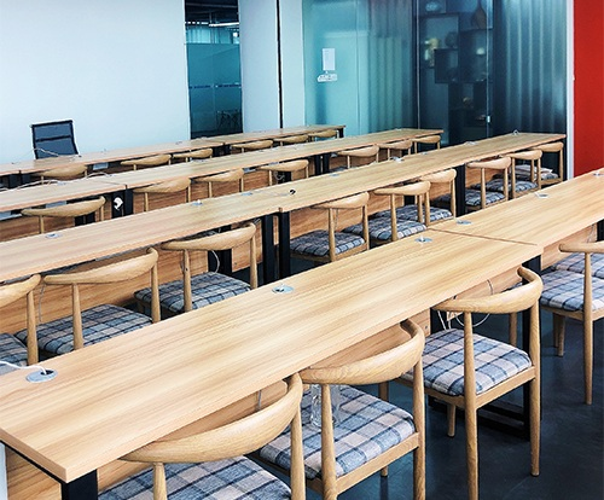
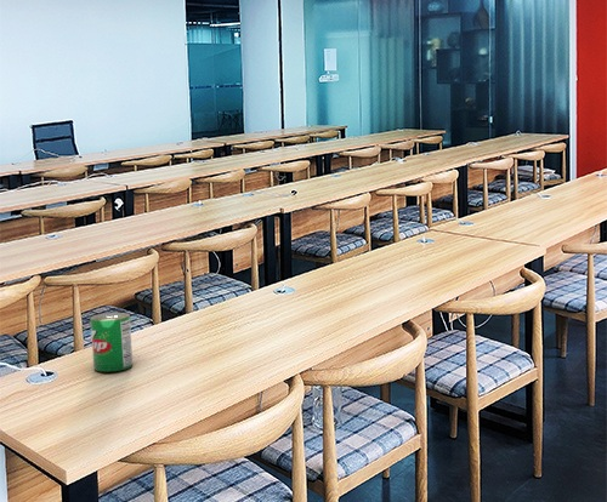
+ can (112, 341)
